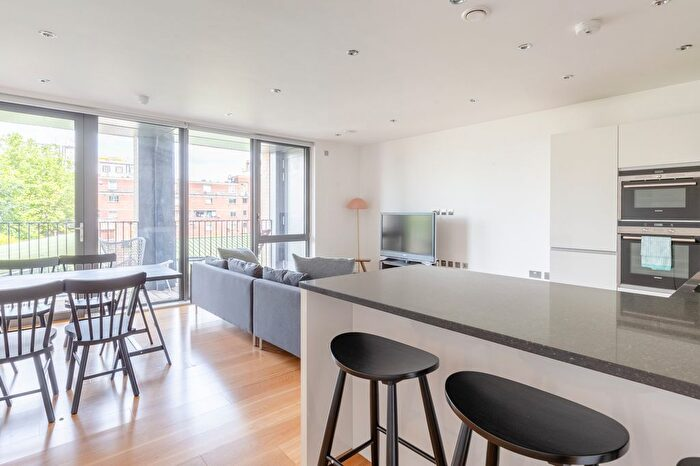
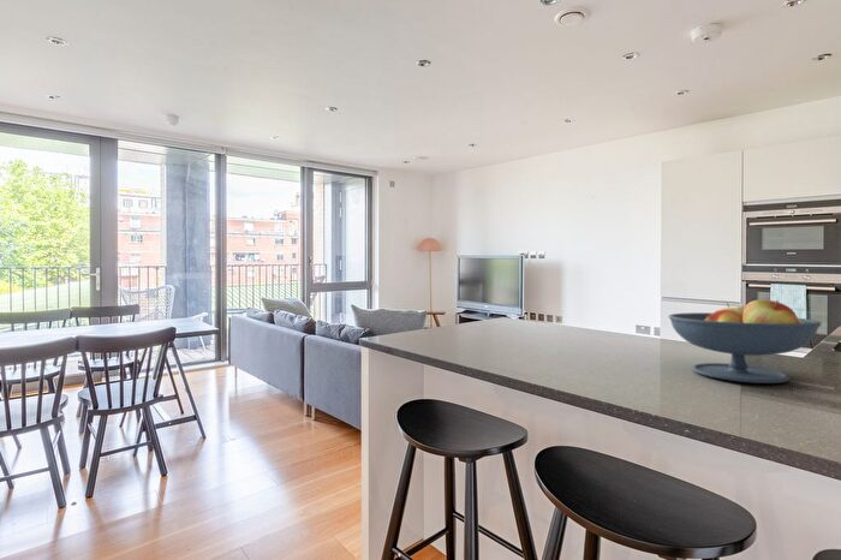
+ fruit bowl (738, 335)
